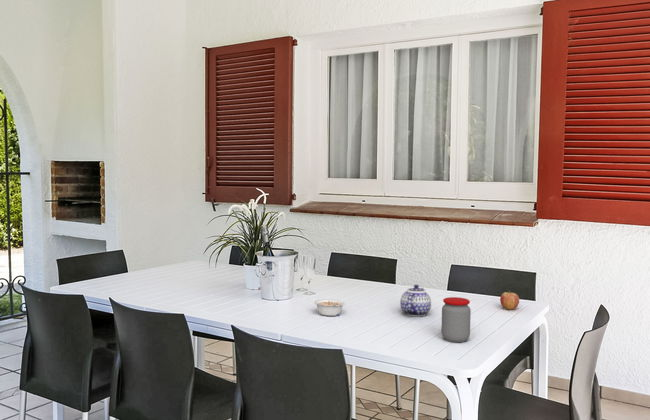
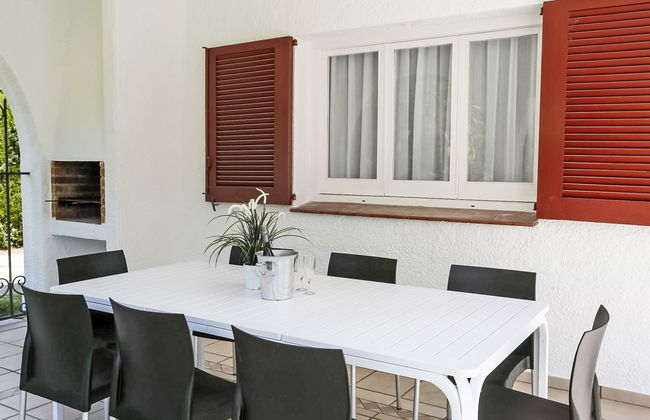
- legume (330, 307)
- fruit (509, 300)
- teapot (415, 299)
- jar (455, 319)
